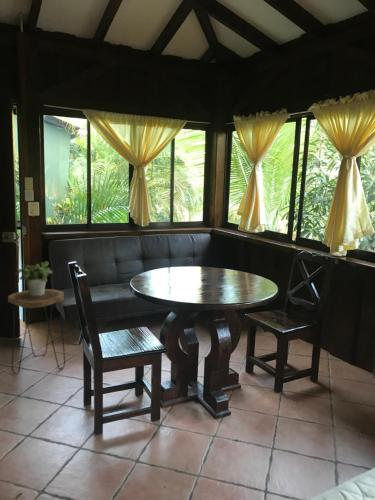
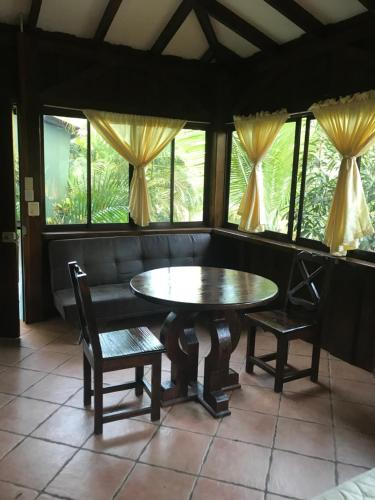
- potted plant (35, 278)
- side table (29, 331)
